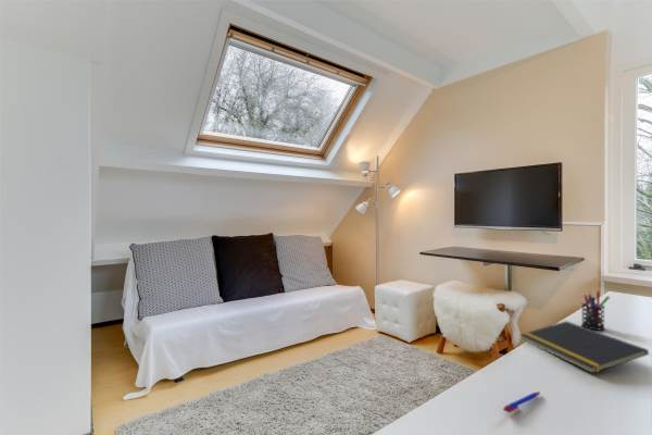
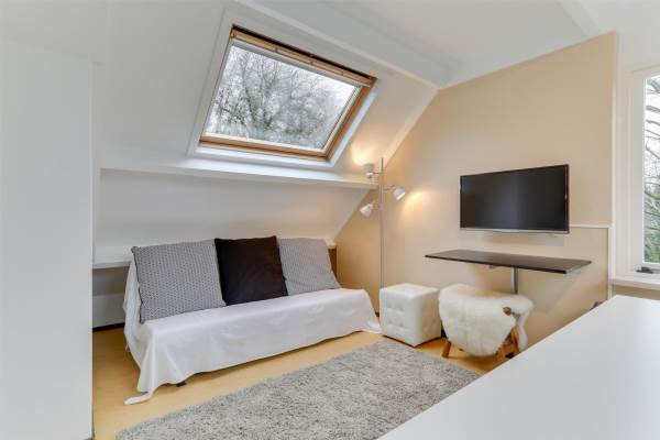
- pen holder (595, 308)
- pen (523, 400)
- notepad (577, 343)
